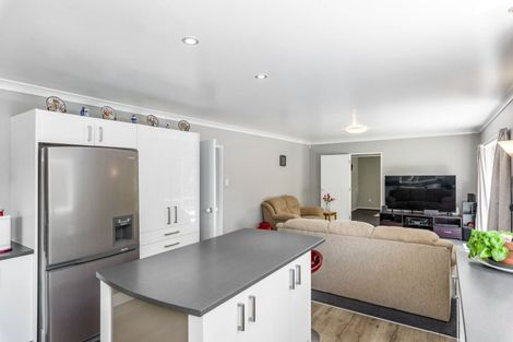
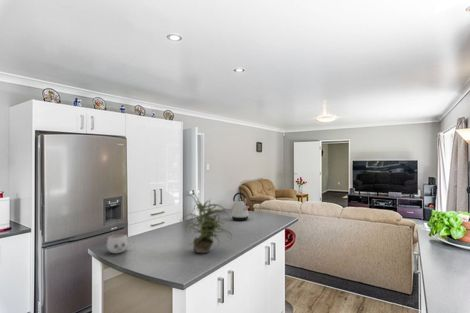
+ potted plant (204, 221)
+ mug (121, 242)
+ kettle (240, 206)
